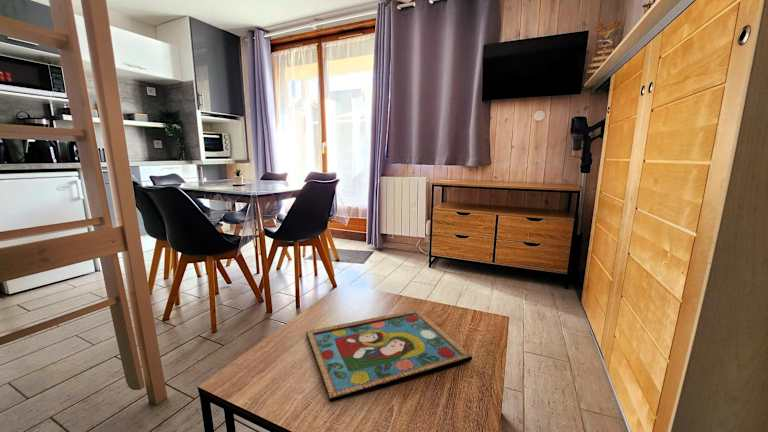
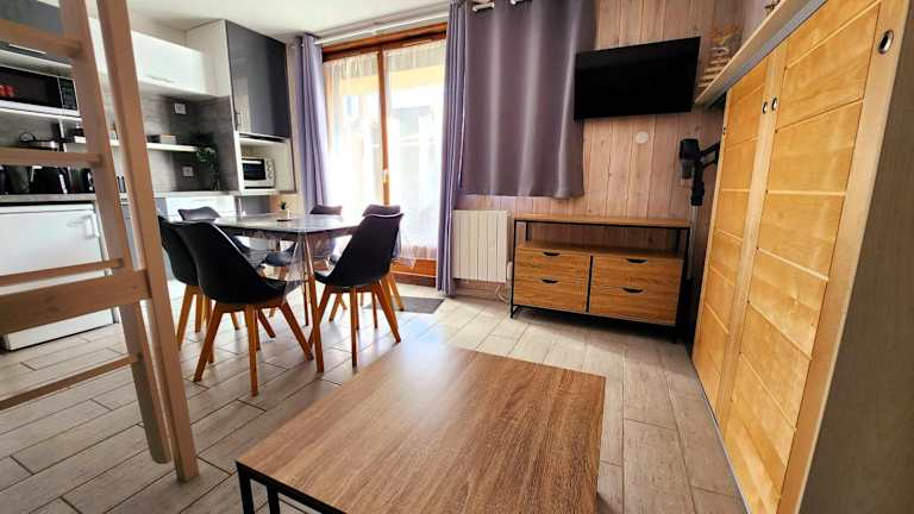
- framed painting (383, 344)
